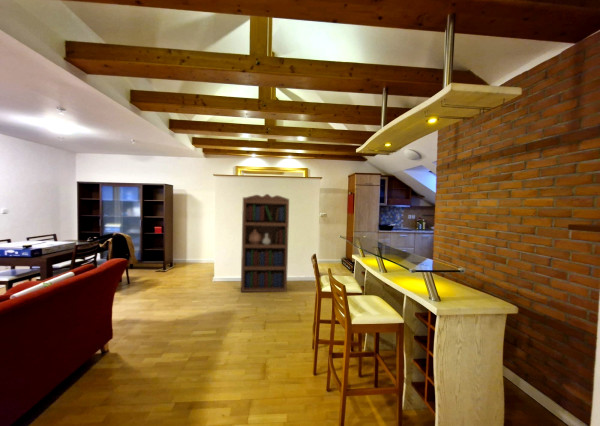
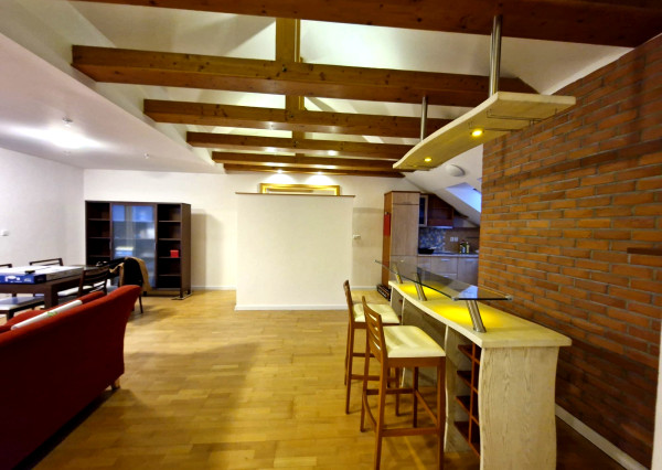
- bookcase (265, 240)
